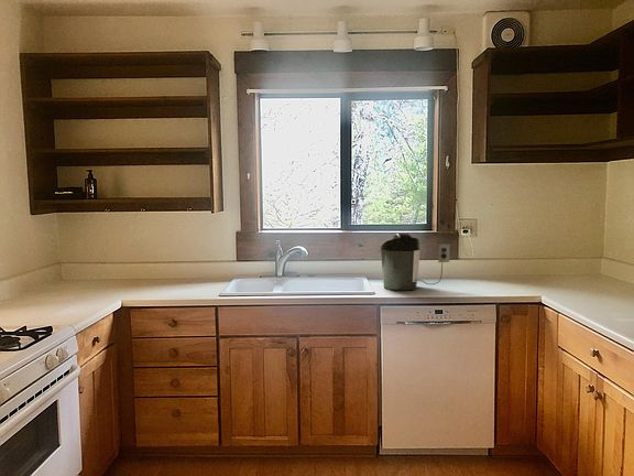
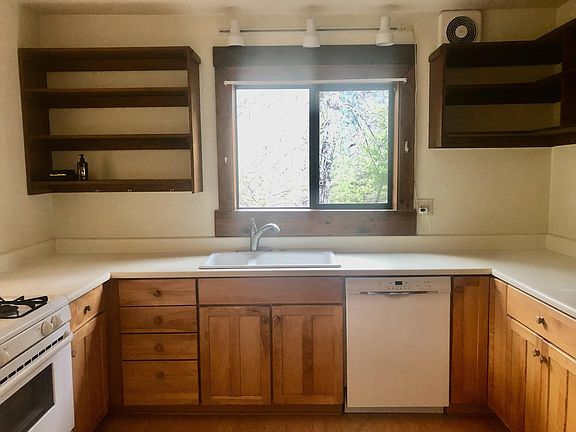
- coffee maker (412, 260)
